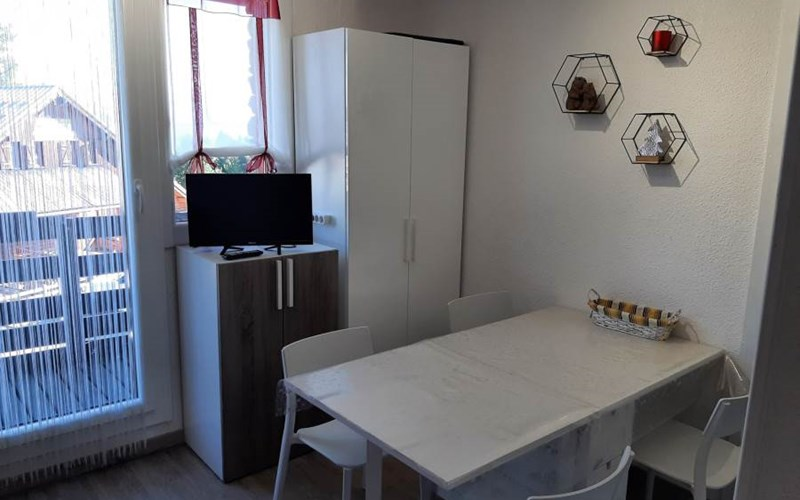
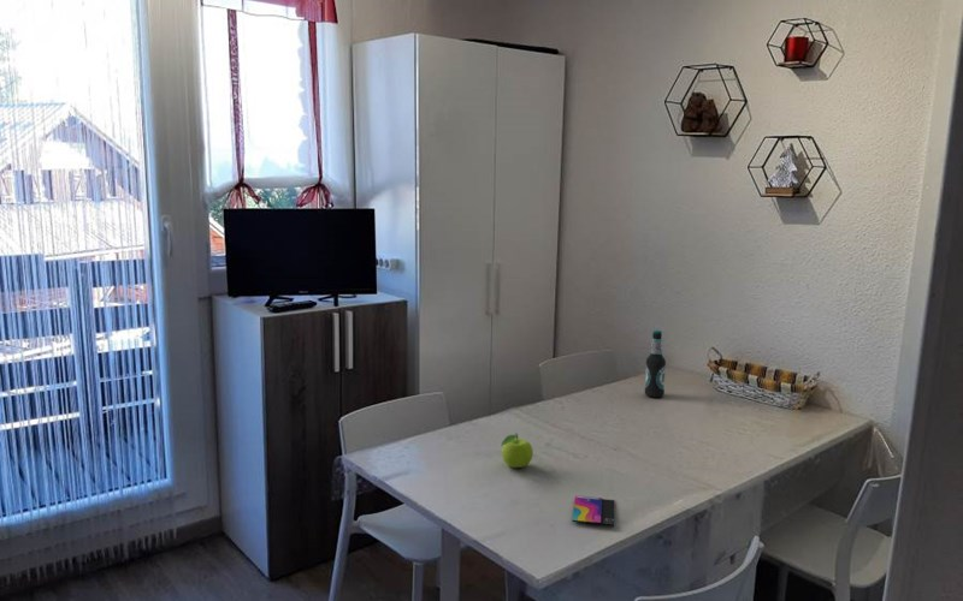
+ bottle (655, 363)
+ smartphone (593, 510)
+ fruit (513, 451)
